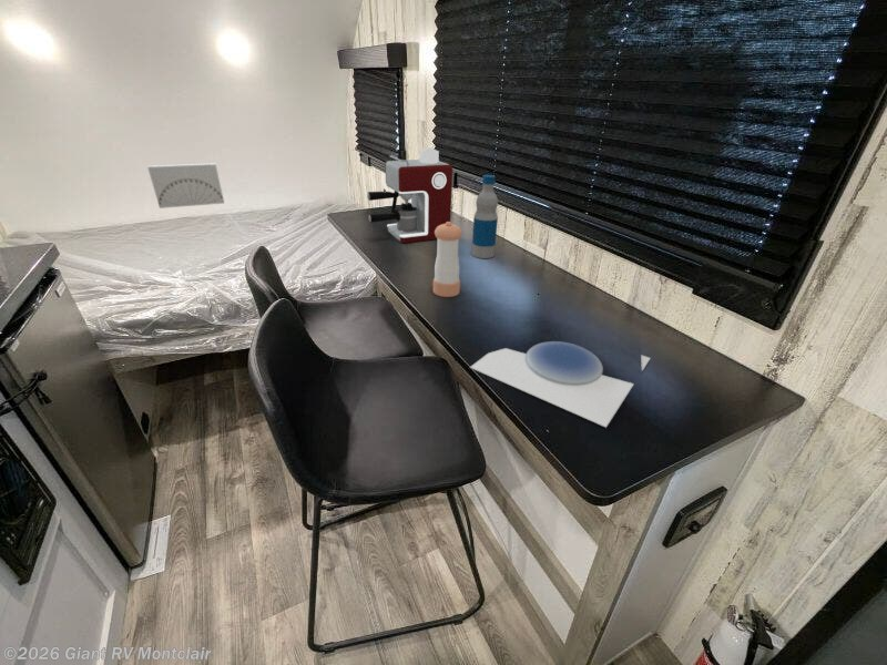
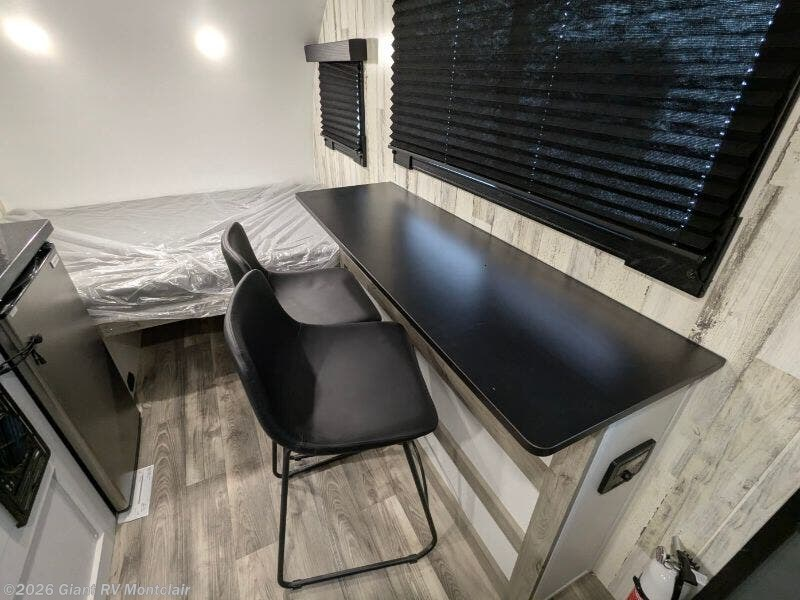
- pepper shaker (447, 258)
- bottle (486, 216)
- plate (563, 358)
- coffee maker (406, 195)
- wall art (187, 185)
